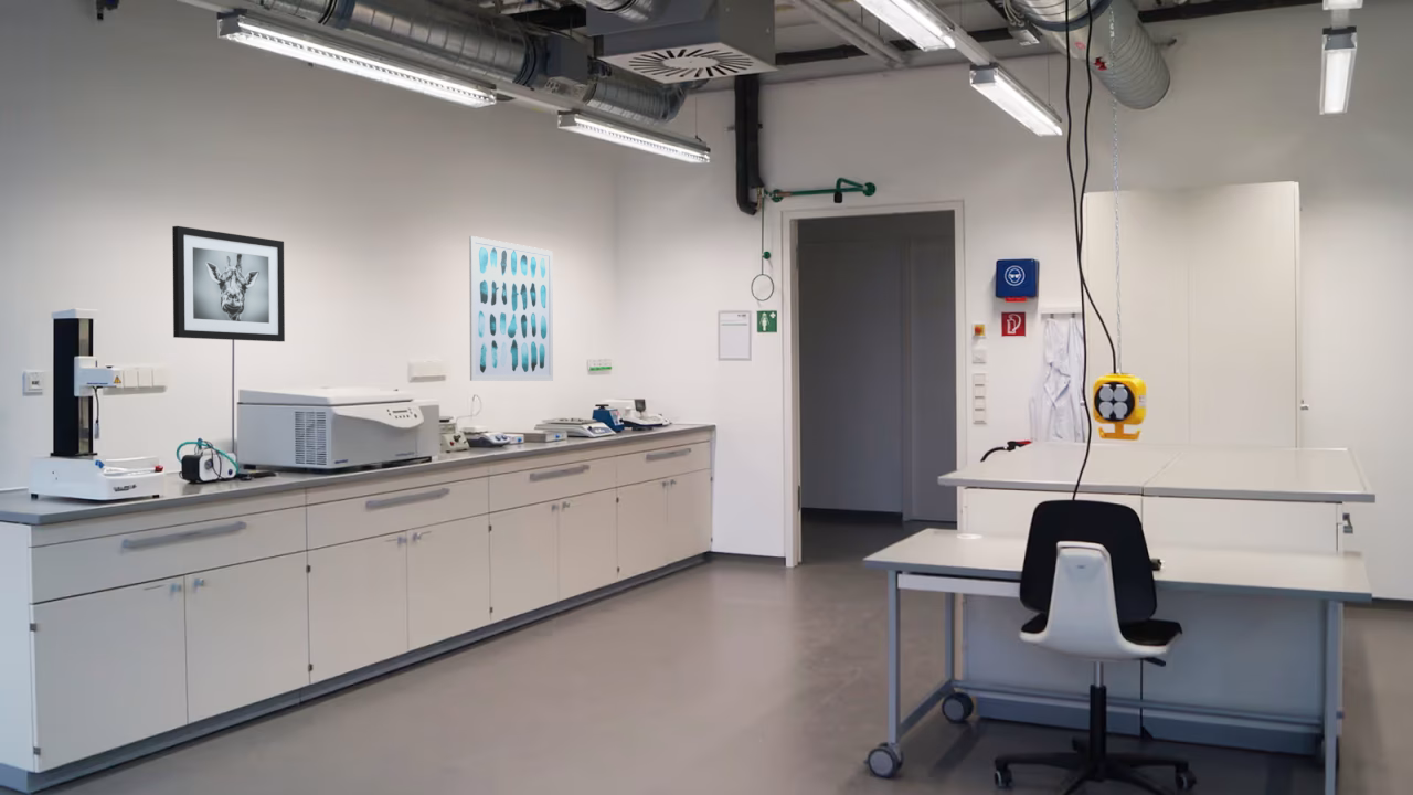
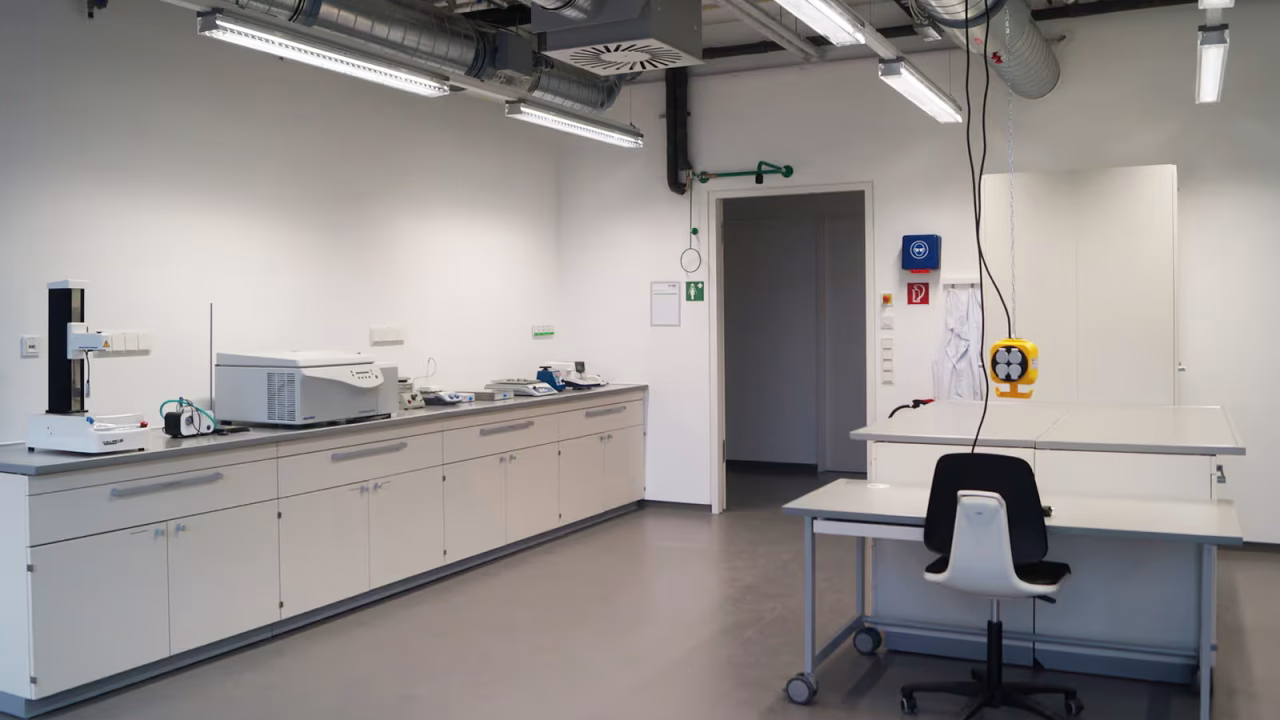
- wall art (513, 311)
- wall art (231, 286)
